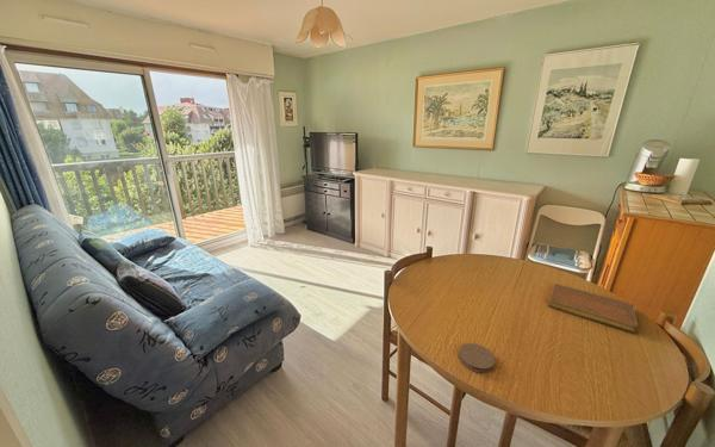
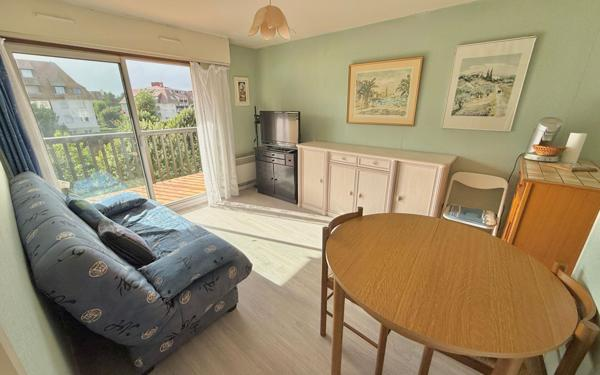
- coaster (475, 356)
- notebook (590, 304)
